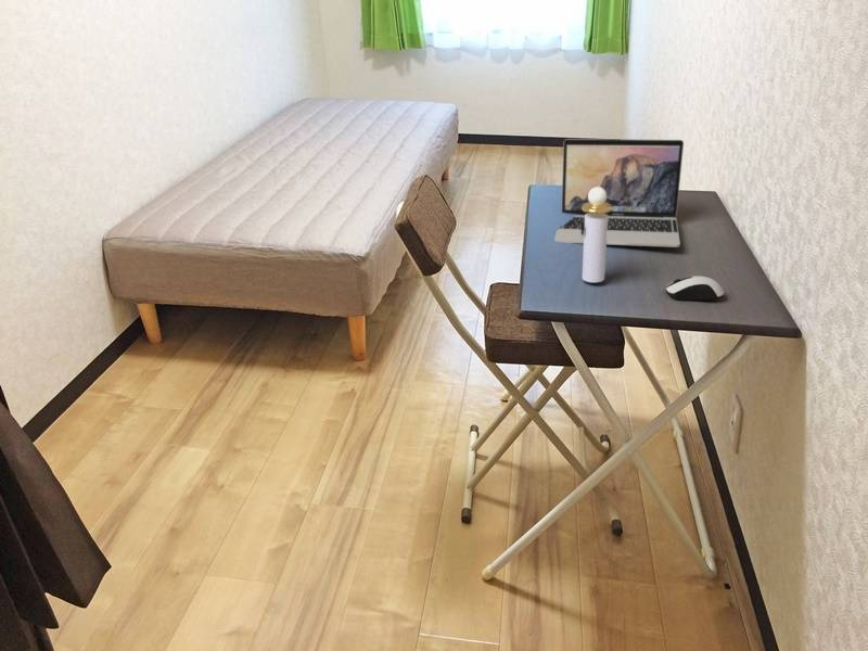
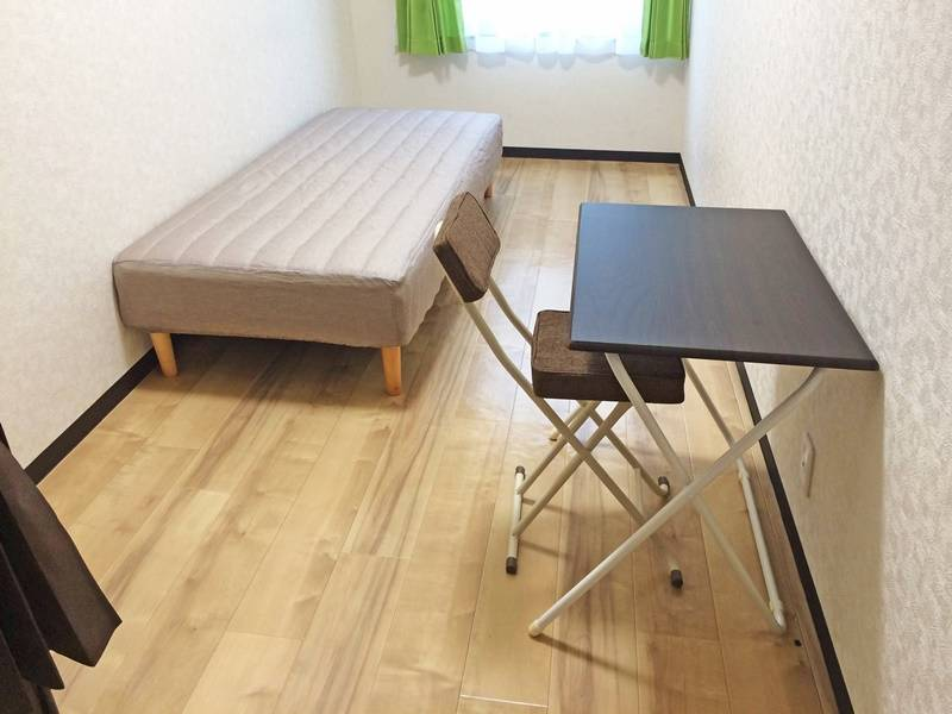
- computer mouse (694, 285)
- perfume bottle (595, 235)
- laptop (618, 191)
